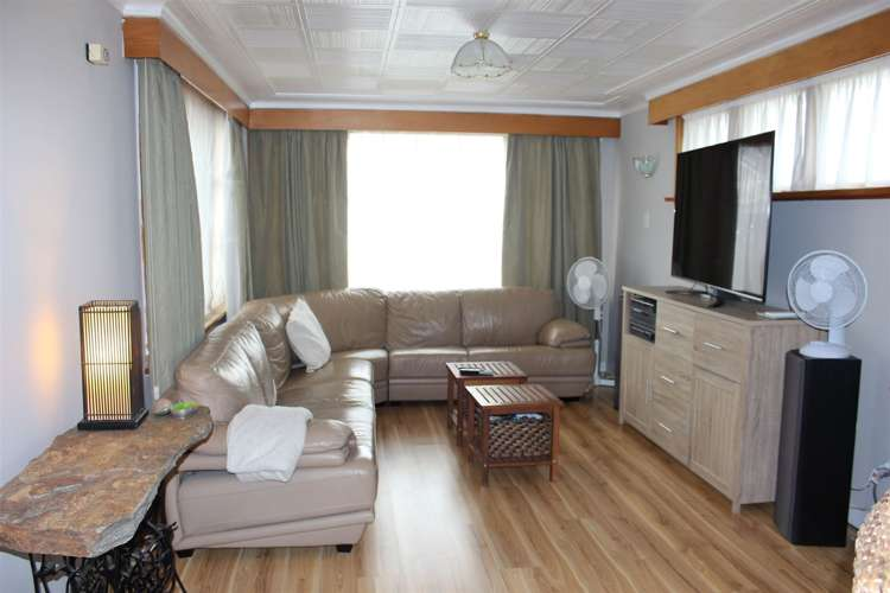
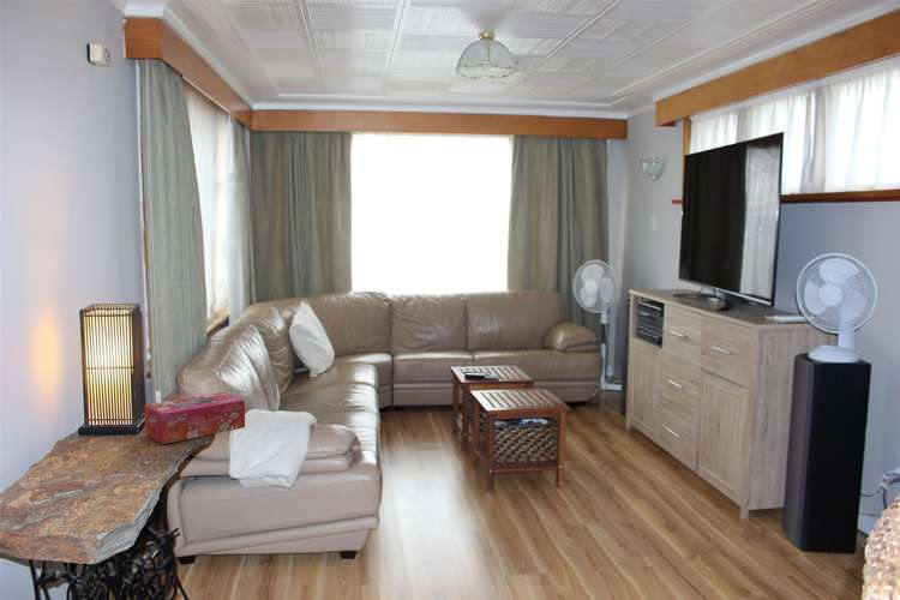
+ tissue box (196, 416)
